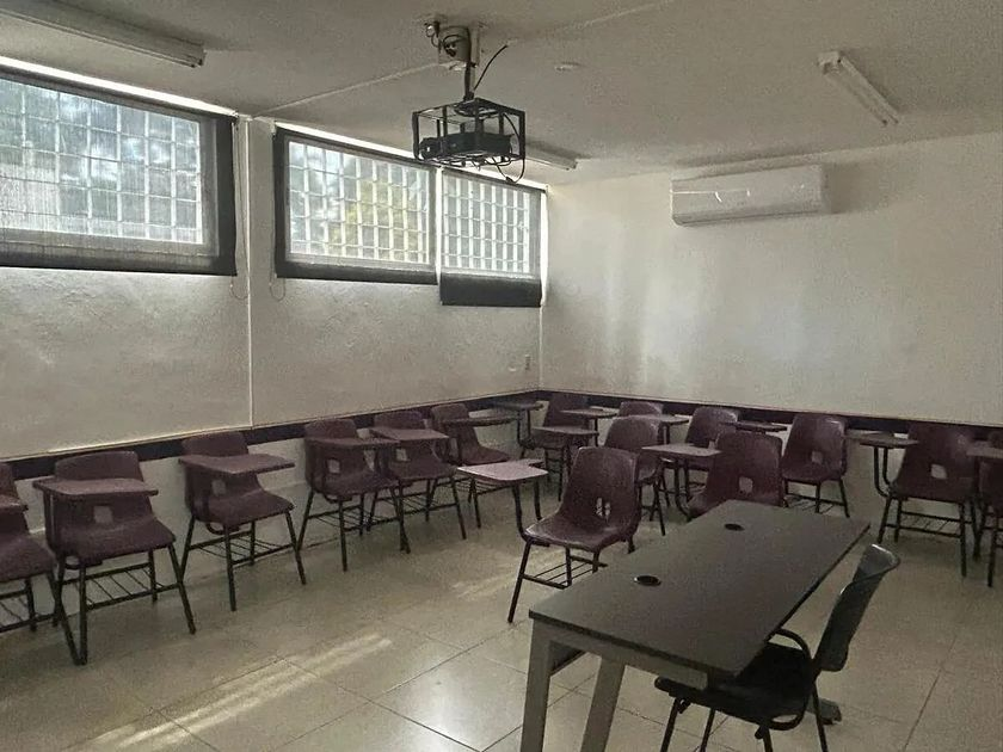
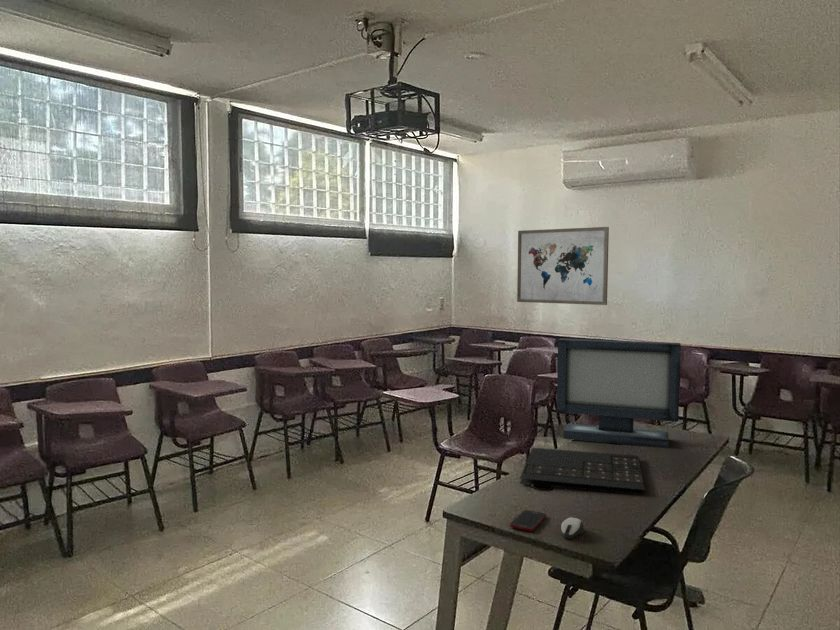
+ keyboard (582, 468)
+ cell phone (528, 520)
+ monitor (616, 390)
+ wall art (560, 266)
+ computer mouse (572, 526)
